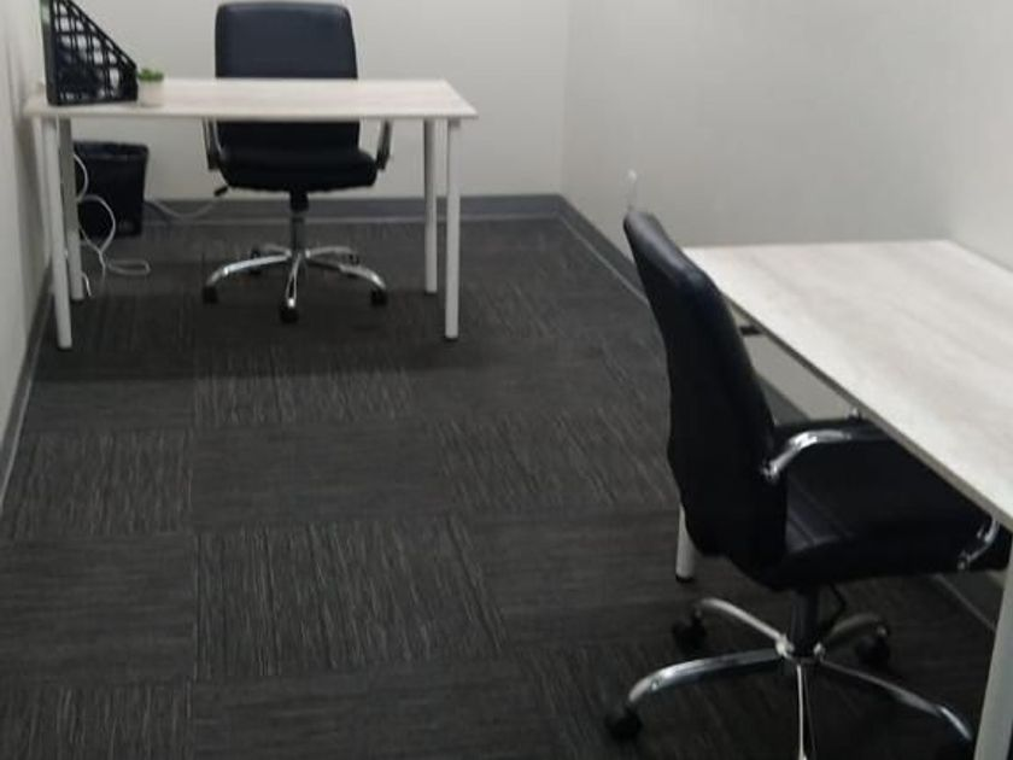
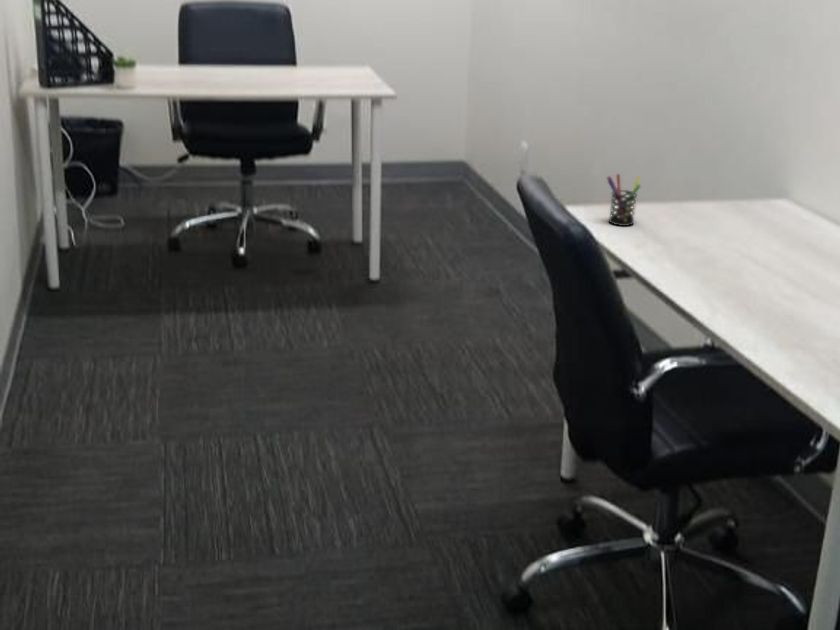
+ pen holder (625, 198)
